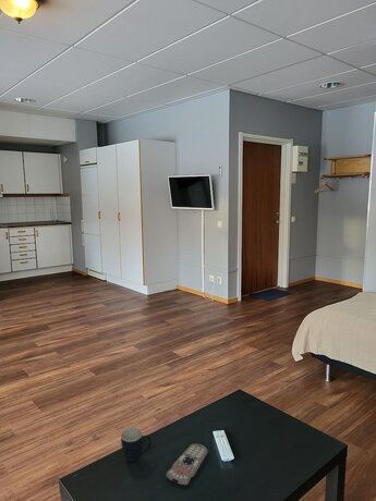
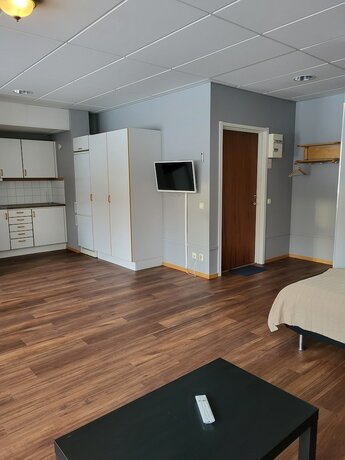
- mug (136, 445)
- remote control (189, 462)
